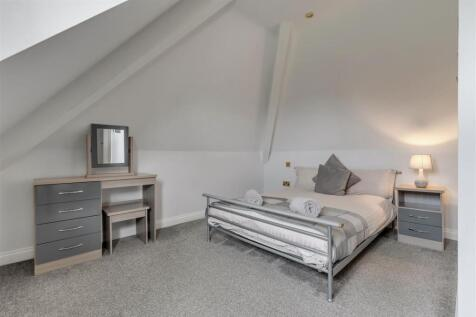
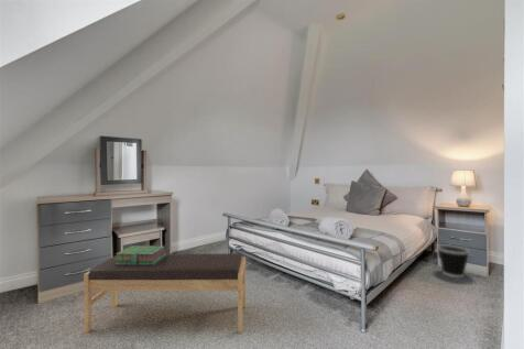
+ wastebasket (452, 261)
+ bench (172, 288)
+ stack of books (141, 254)
